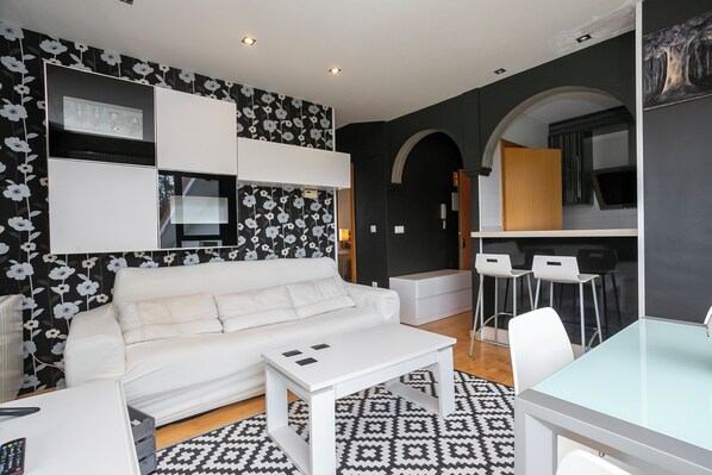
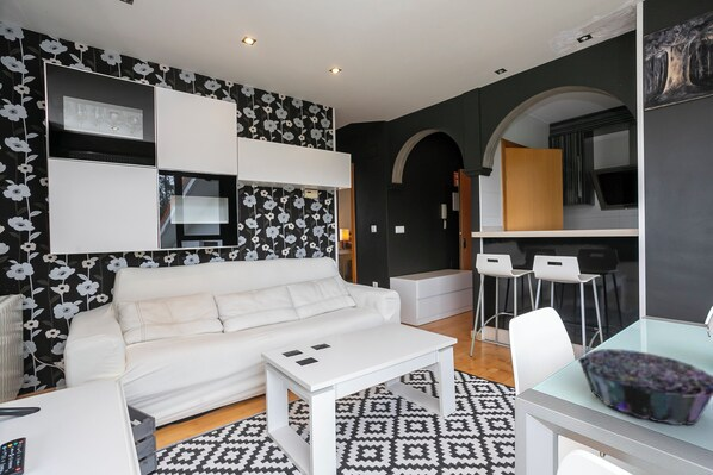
+ decorative bowl (641, 383)
